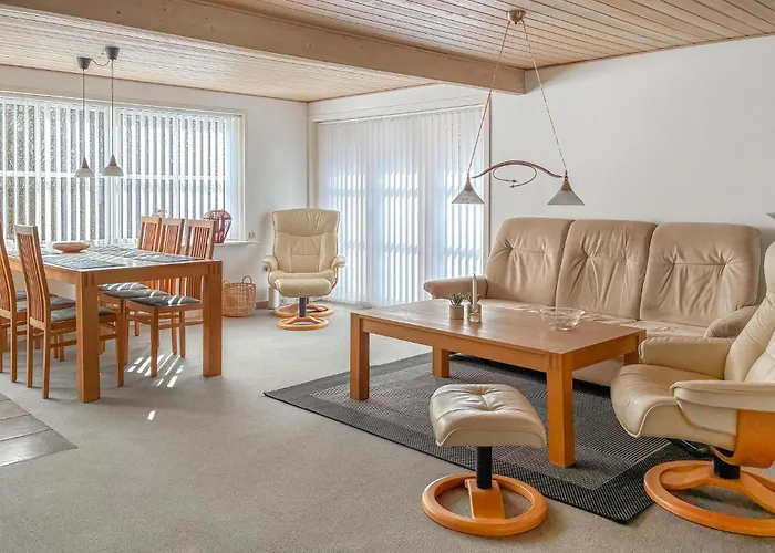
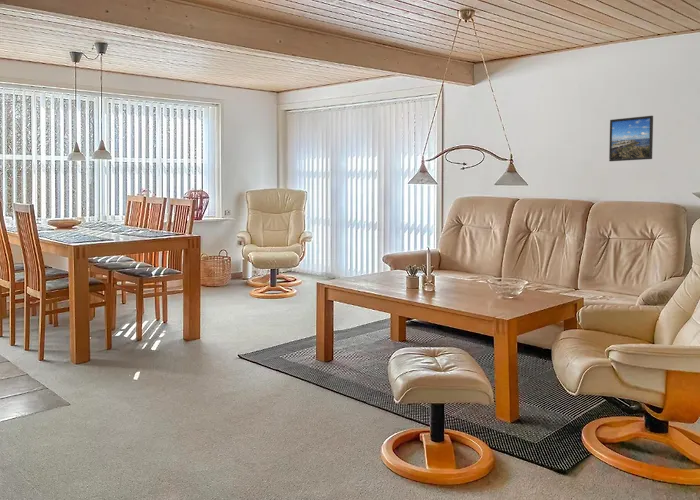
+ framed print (630, 139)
